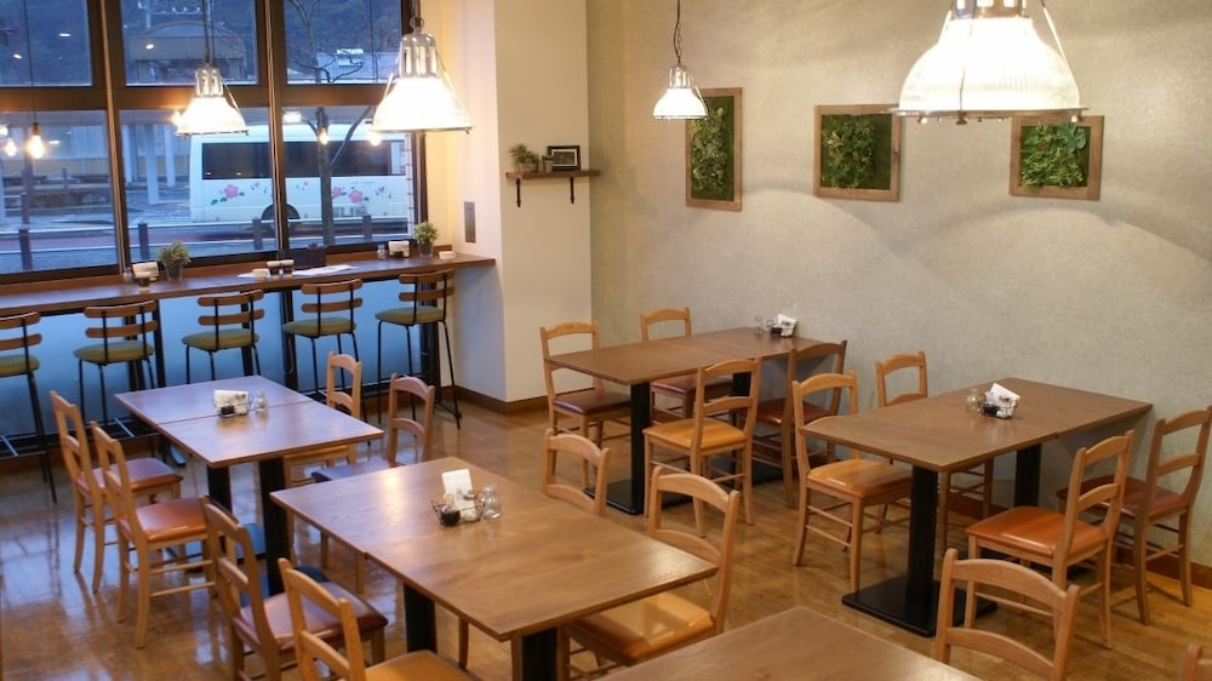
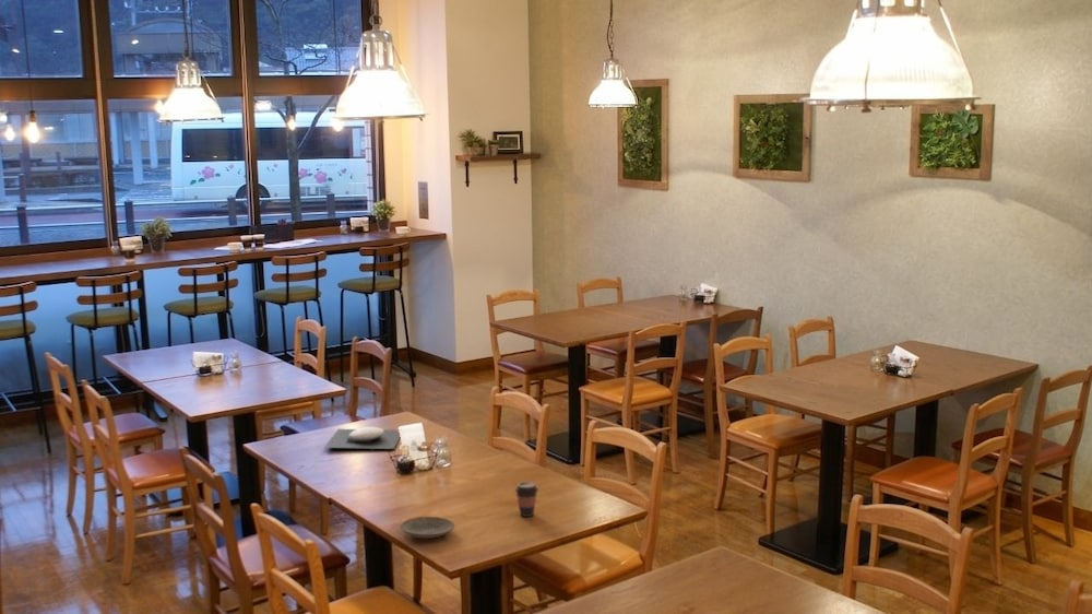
+ coffee cup (526, 499)
+ plate (365, 434)
+ plate (427, 529)
